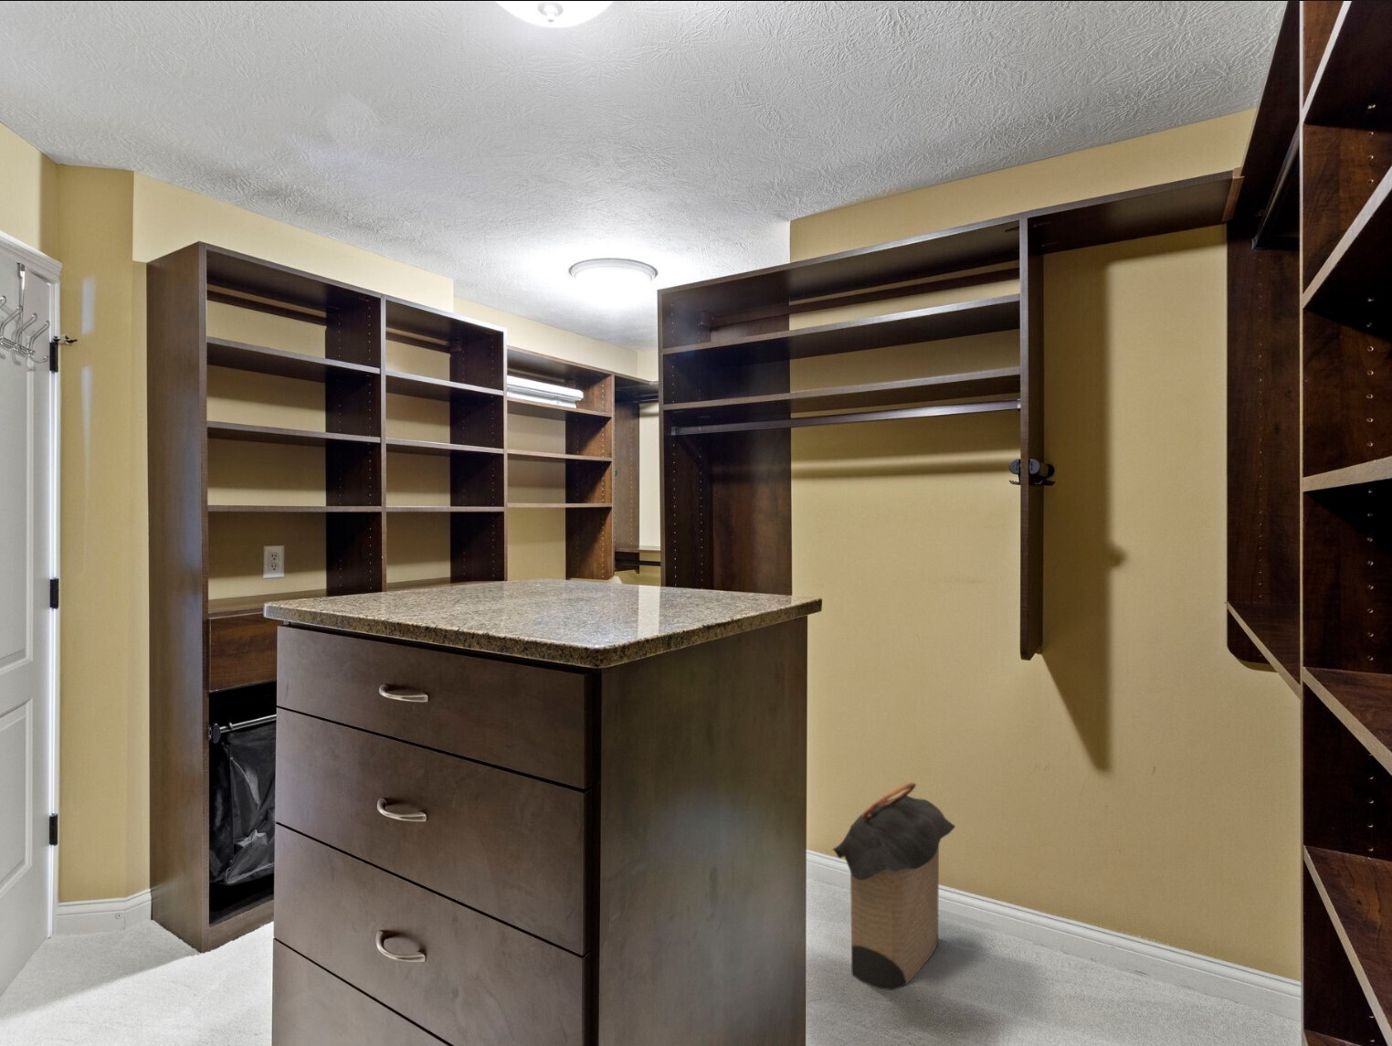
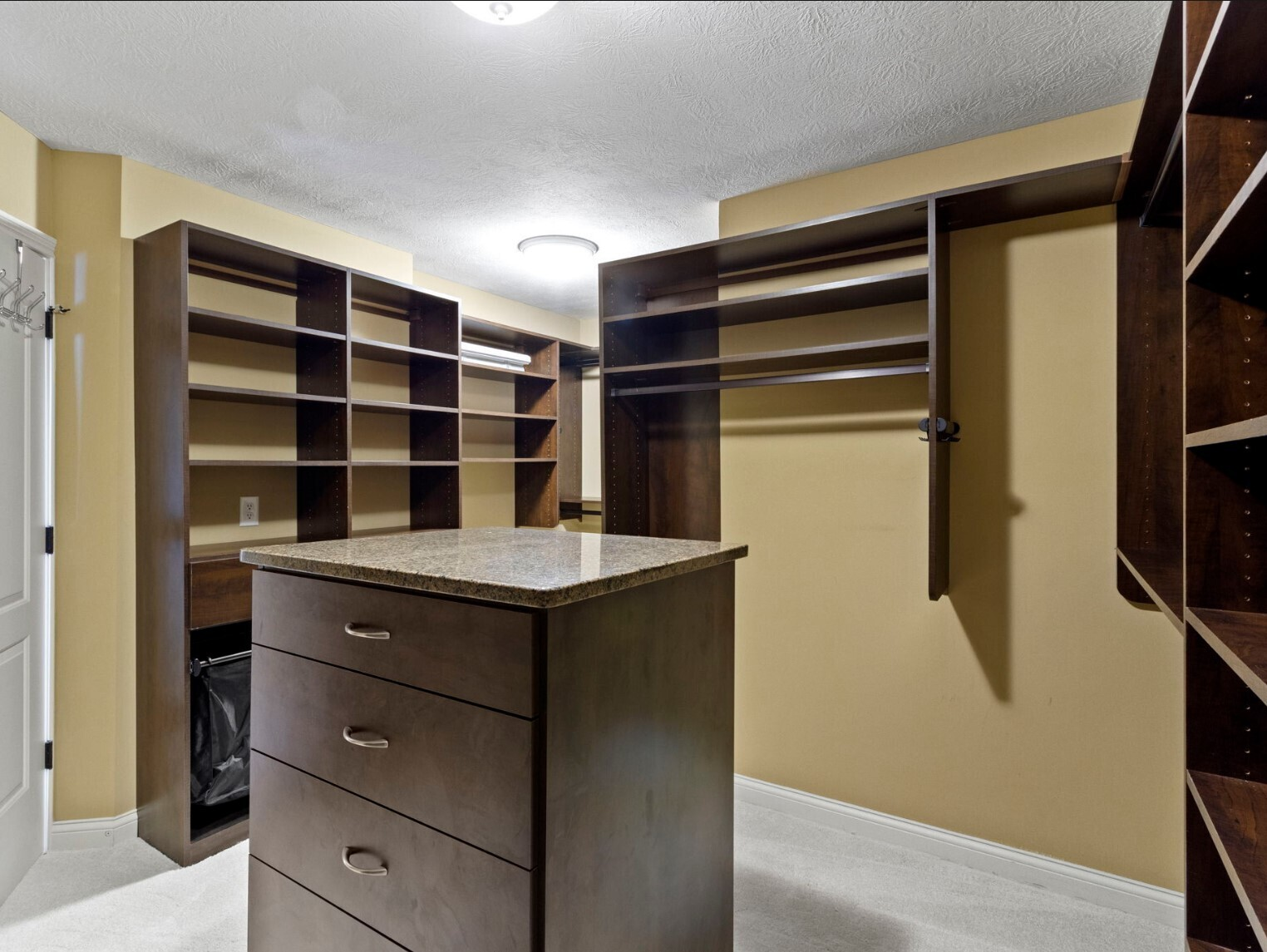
- laundry hamper (893, 863)
